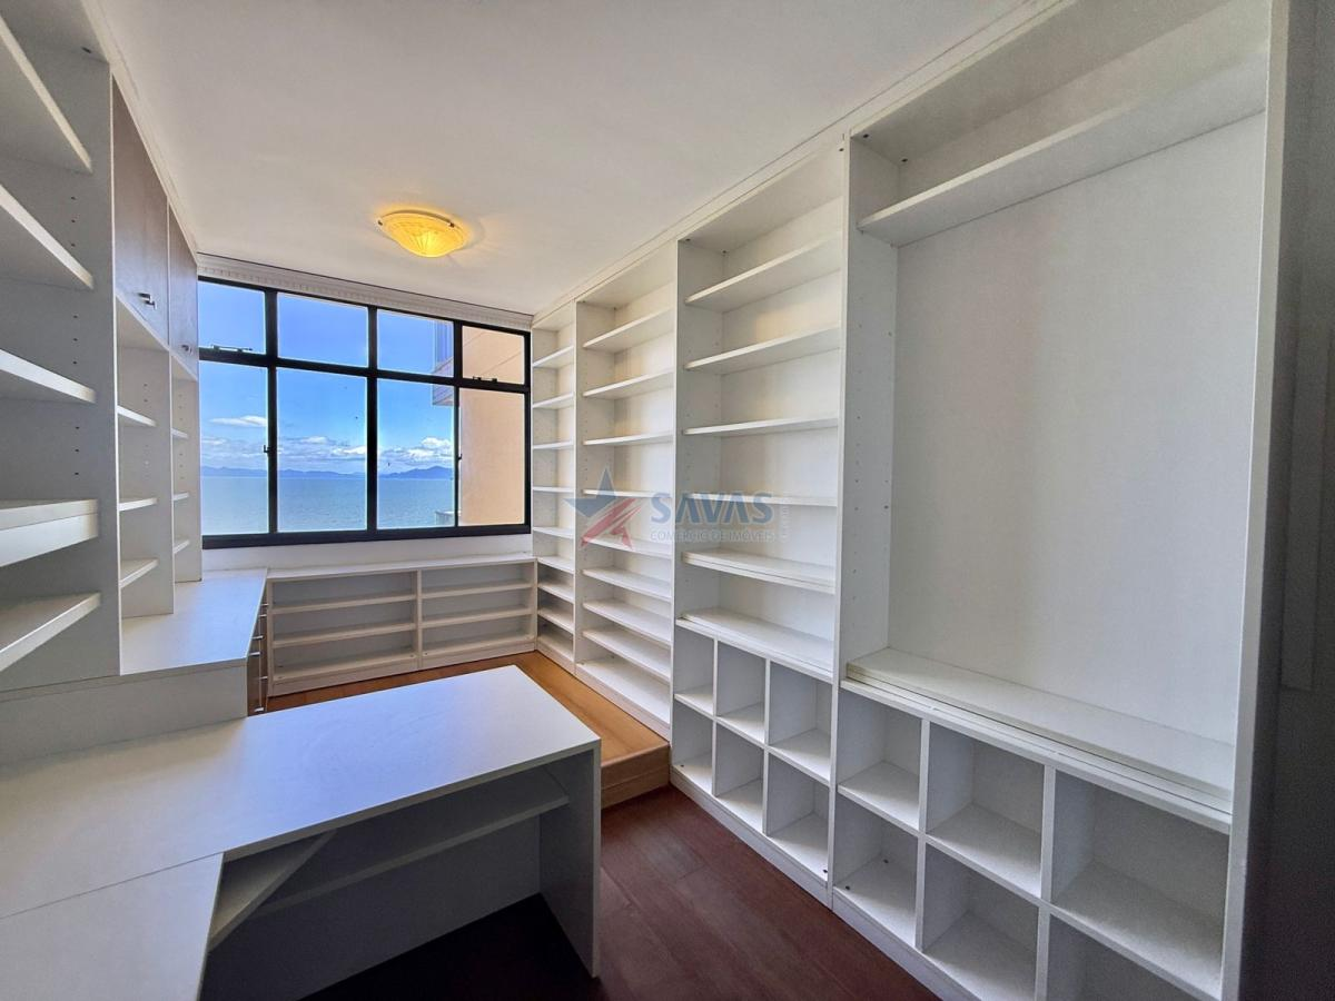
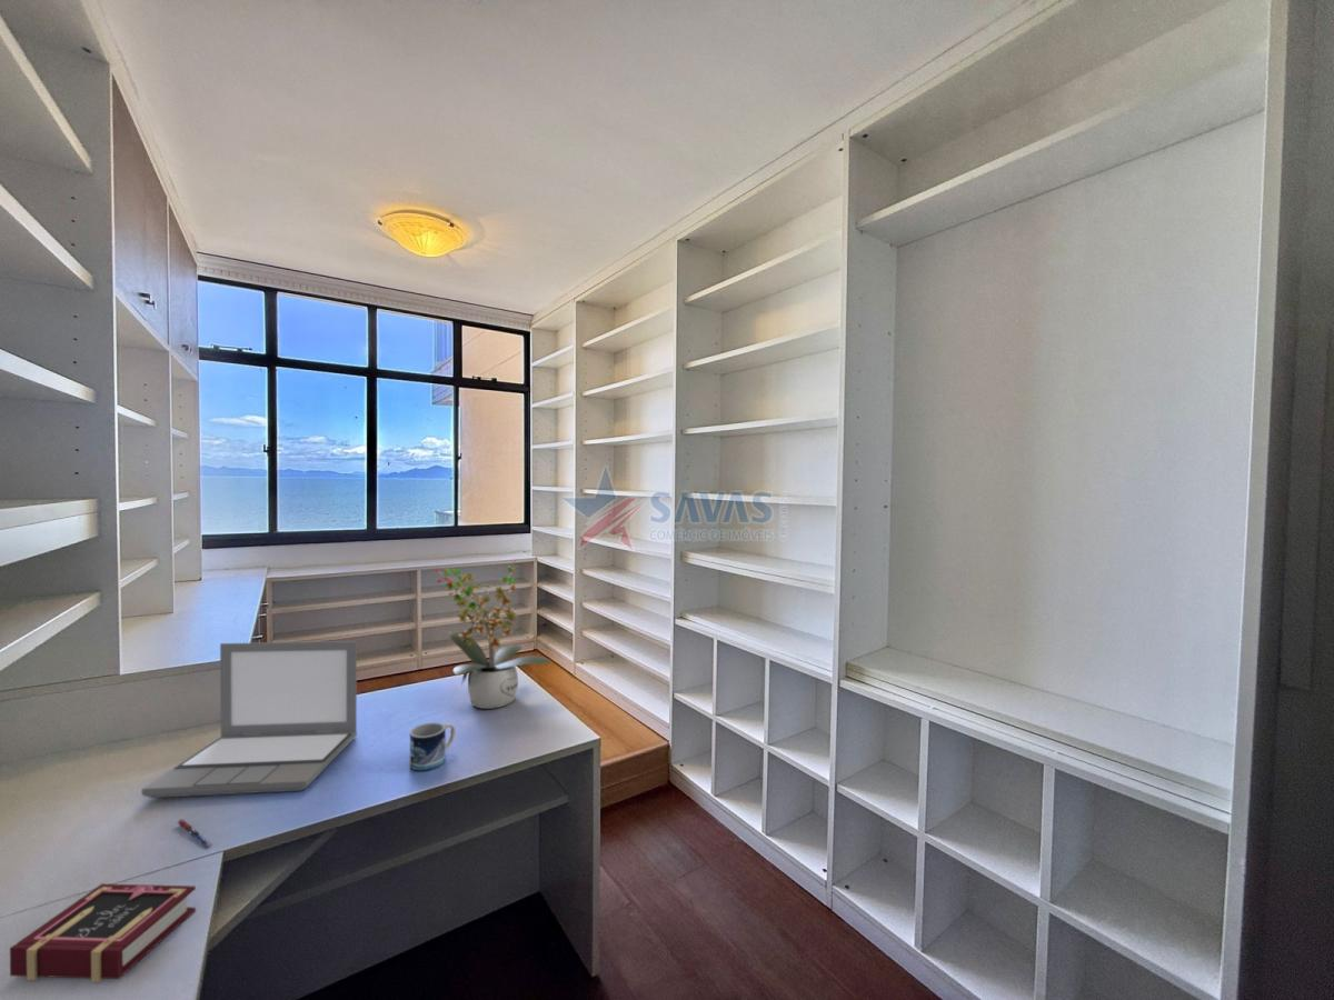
+ pen (193, 832)
+ laptop (261, 711)
+ potted plant (485, 632)
+ book (108, 927)
+ mug (434, 742)
